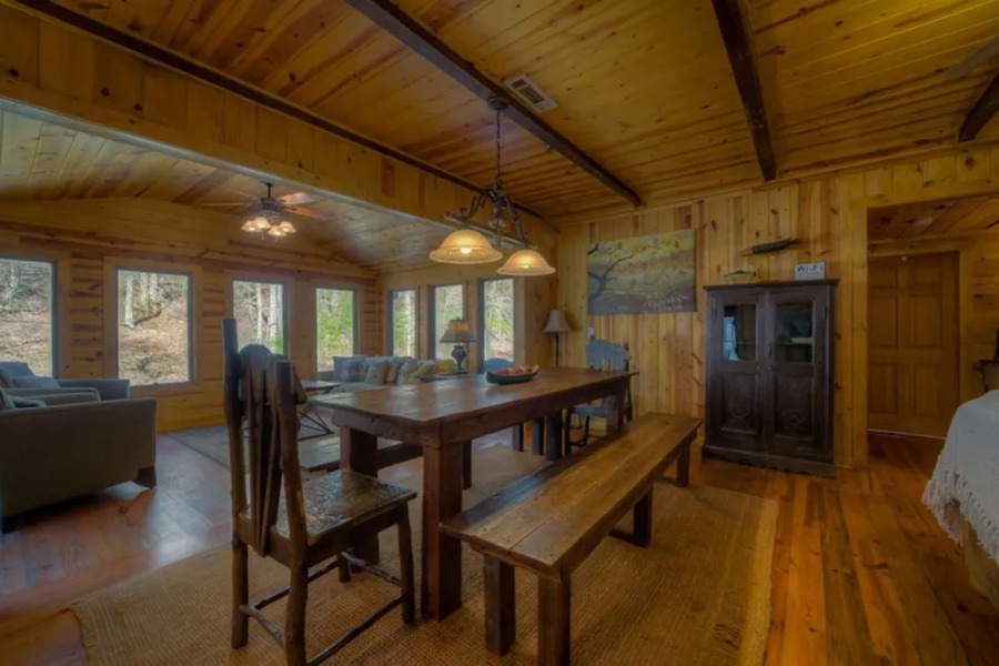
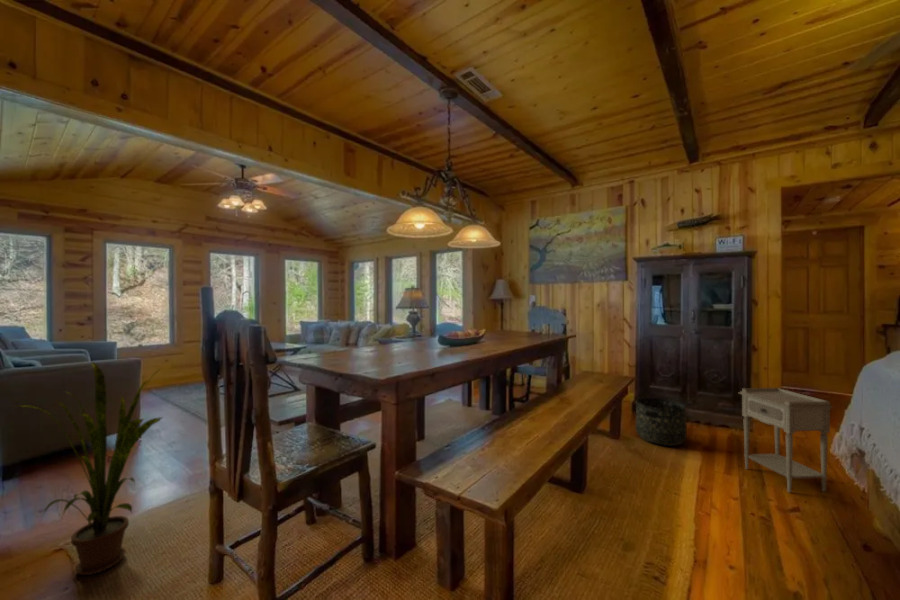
+ house plant (94, 464)
+ basket (660, 421)
+ nightstand (779, 436)
